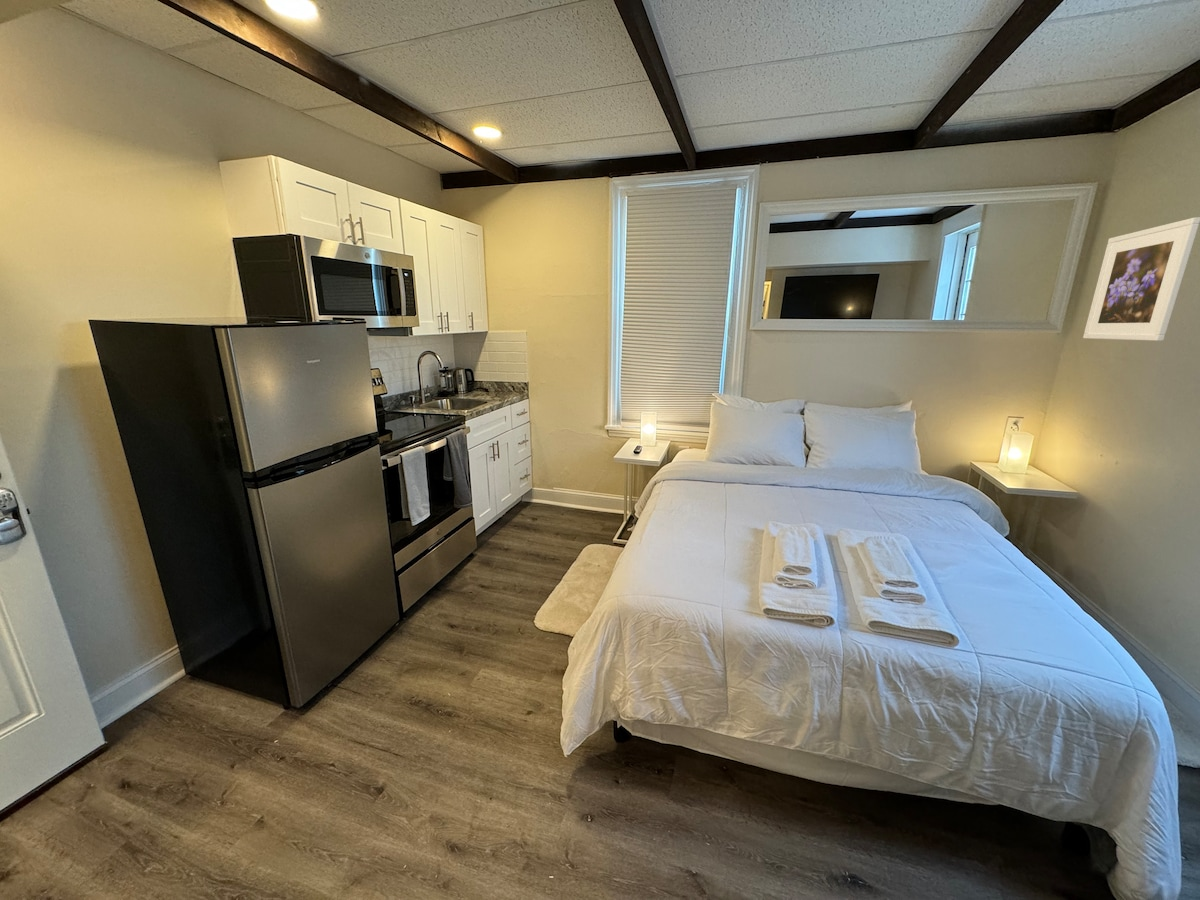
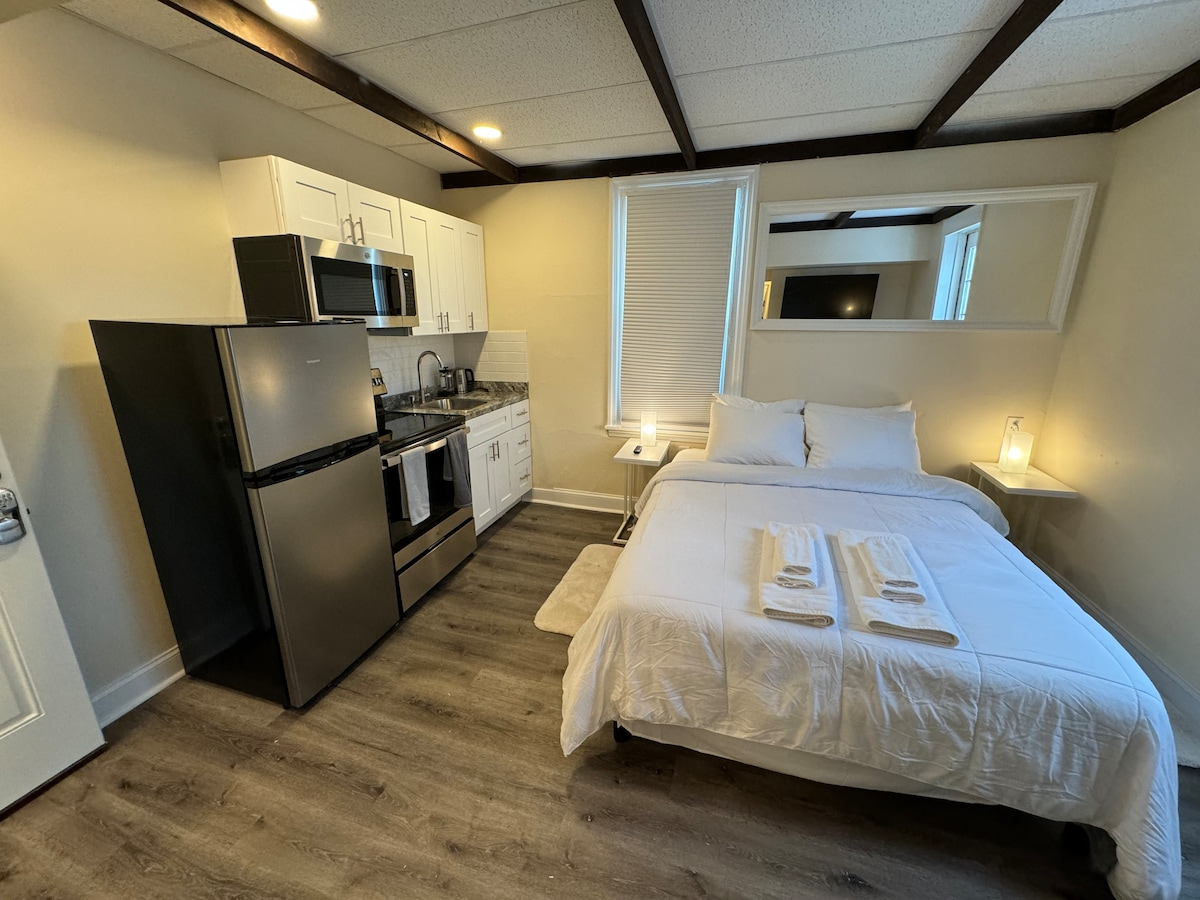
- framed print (1134, 285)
